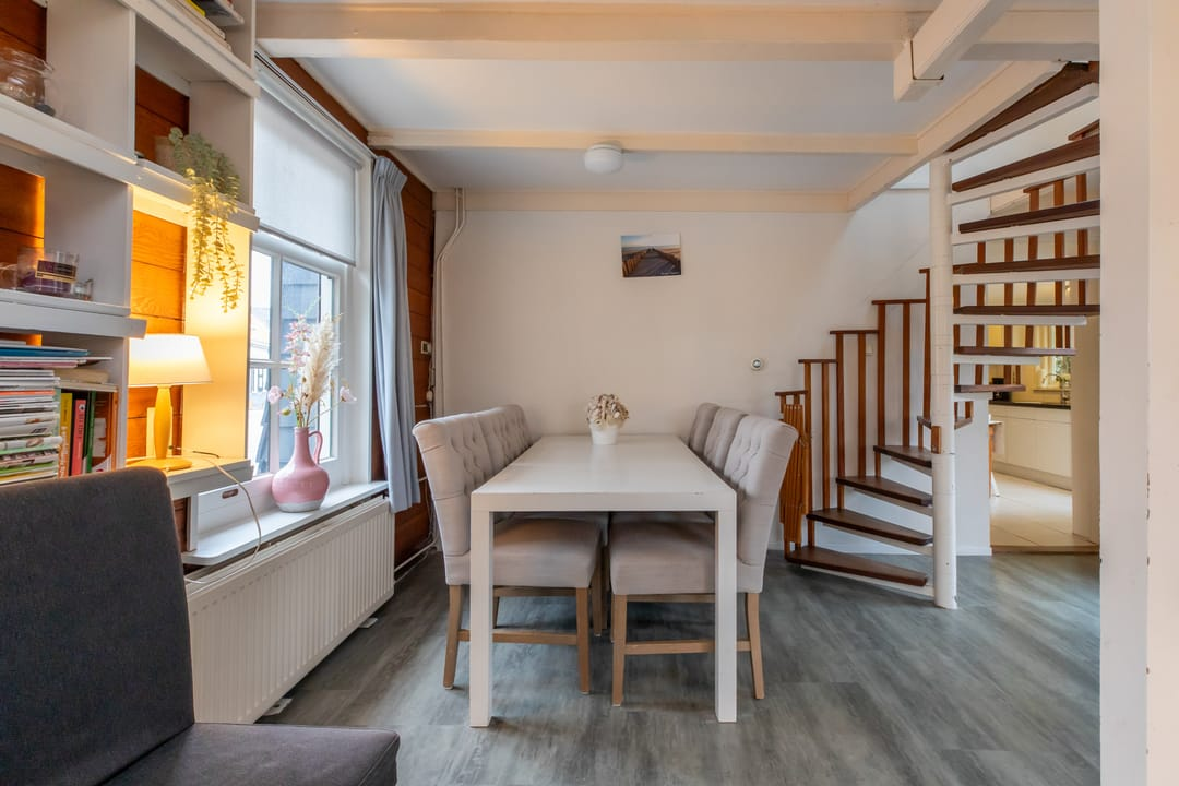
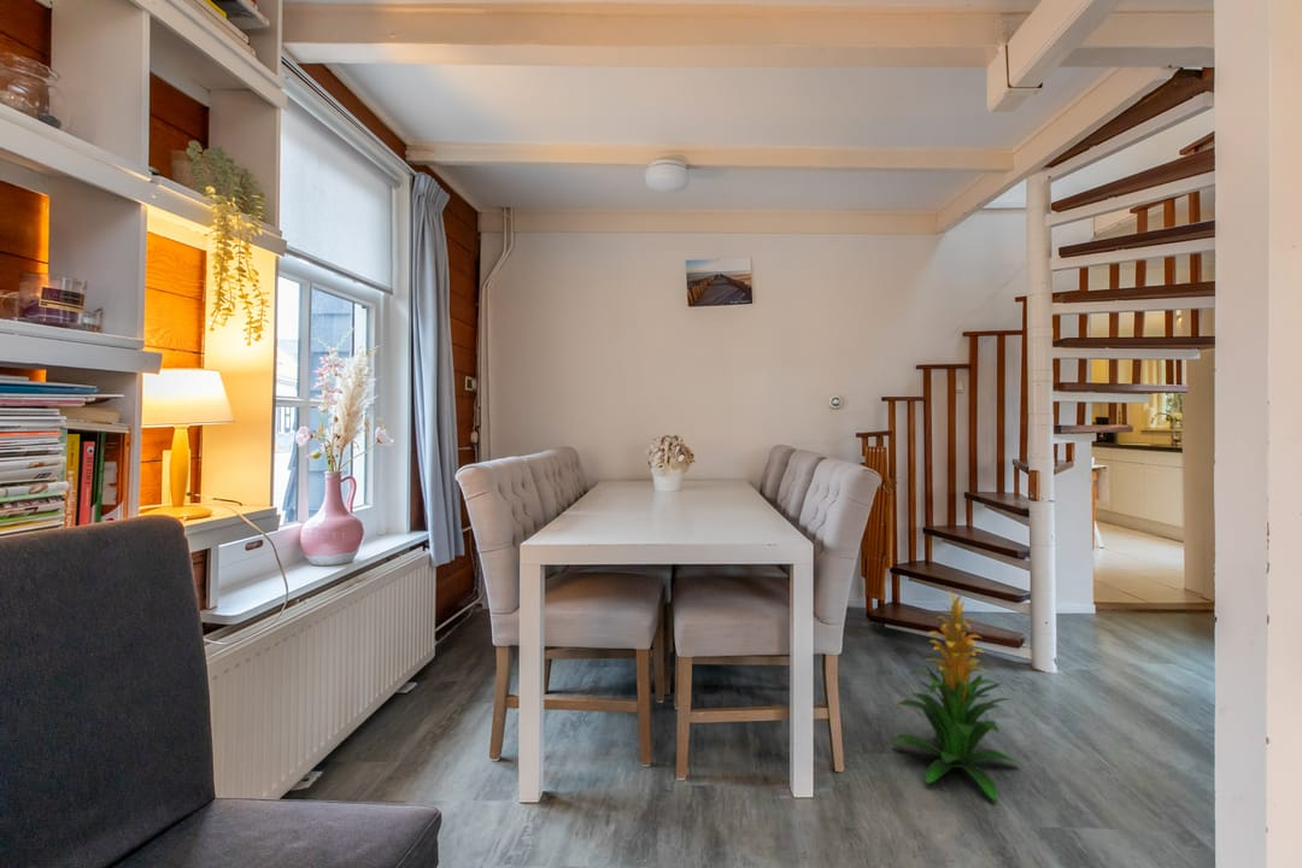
+ indoor plant (956, 679)
